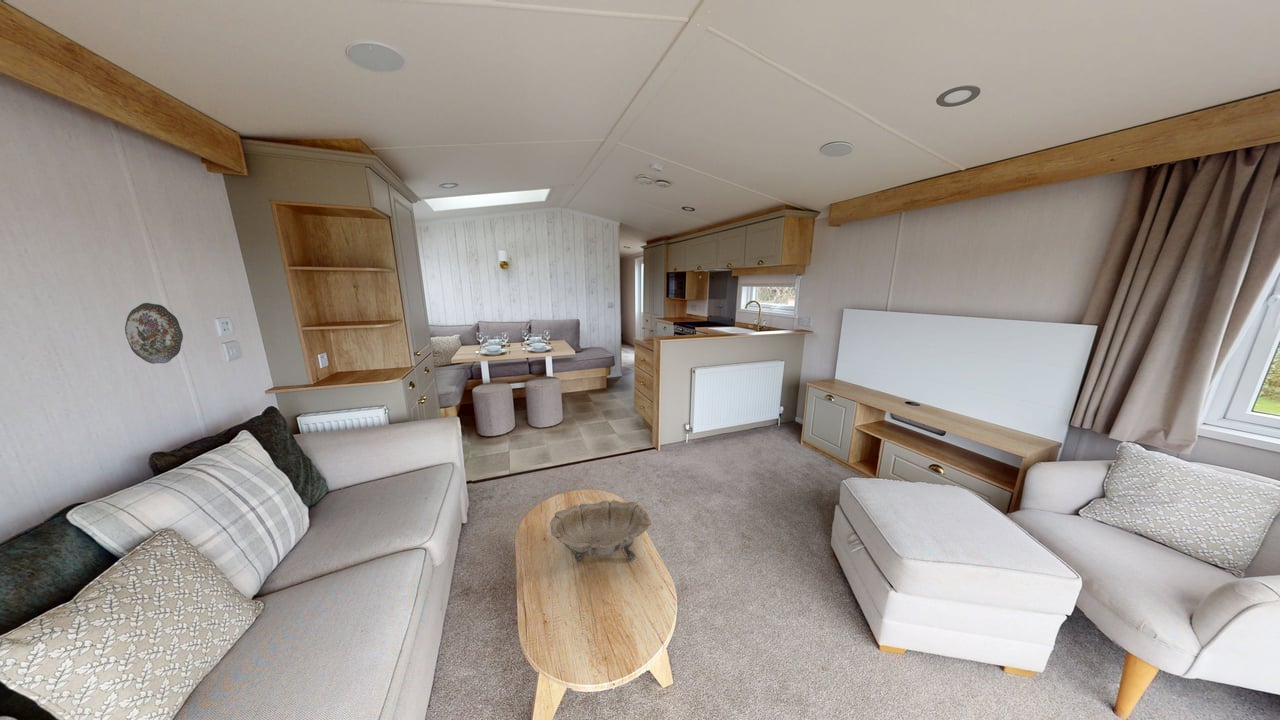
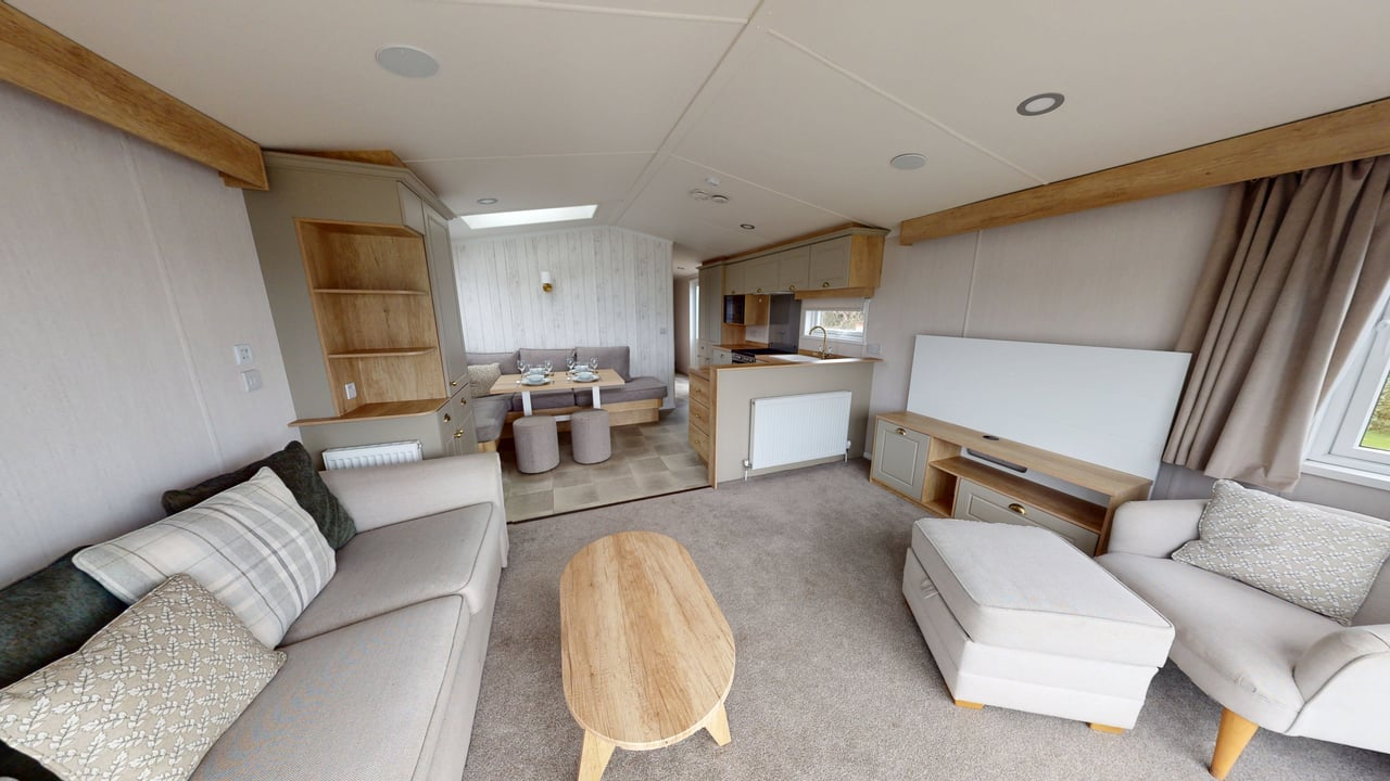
- decorative plate (152, 333)
- decorative bowl (601, 533)
